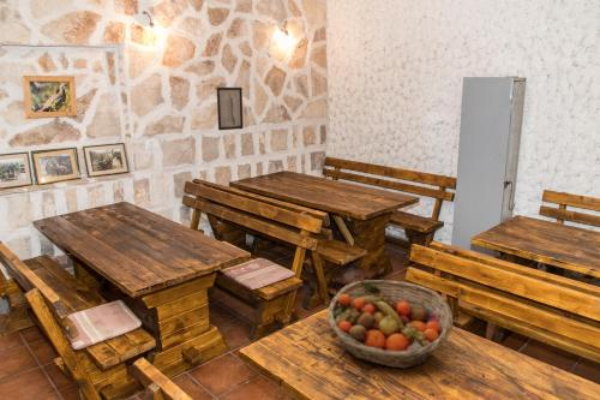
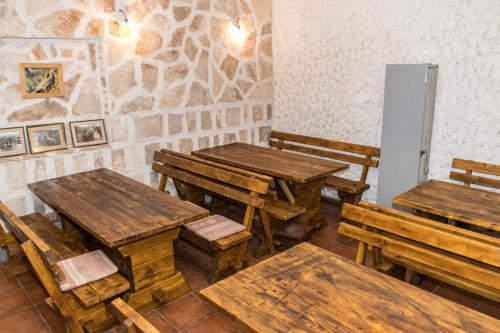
- wall art (229, 108)
- fruit basket (388, 322)
